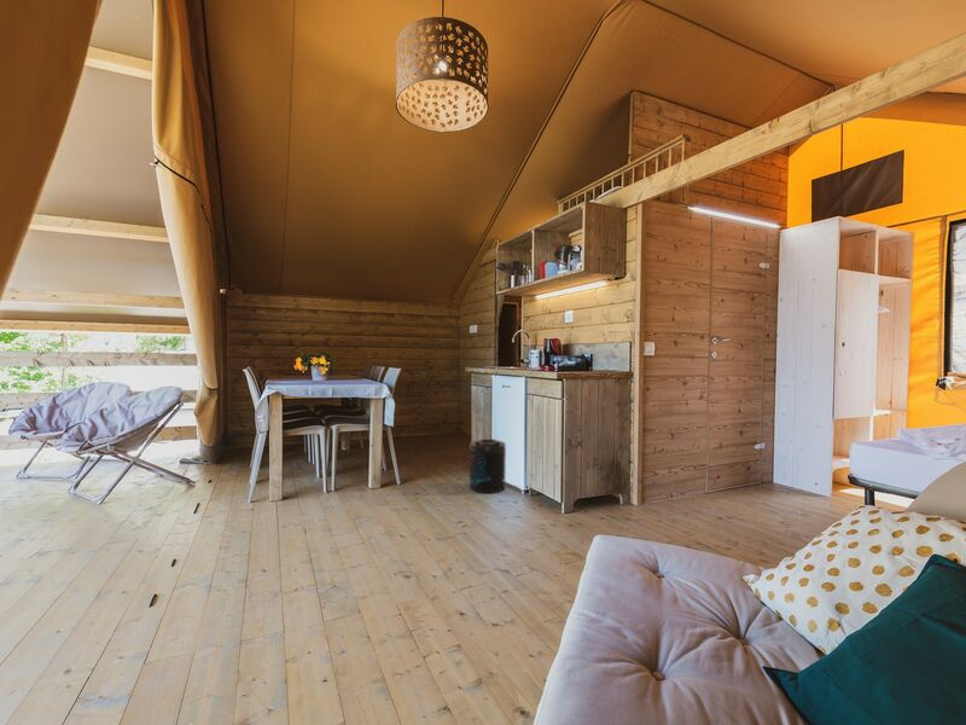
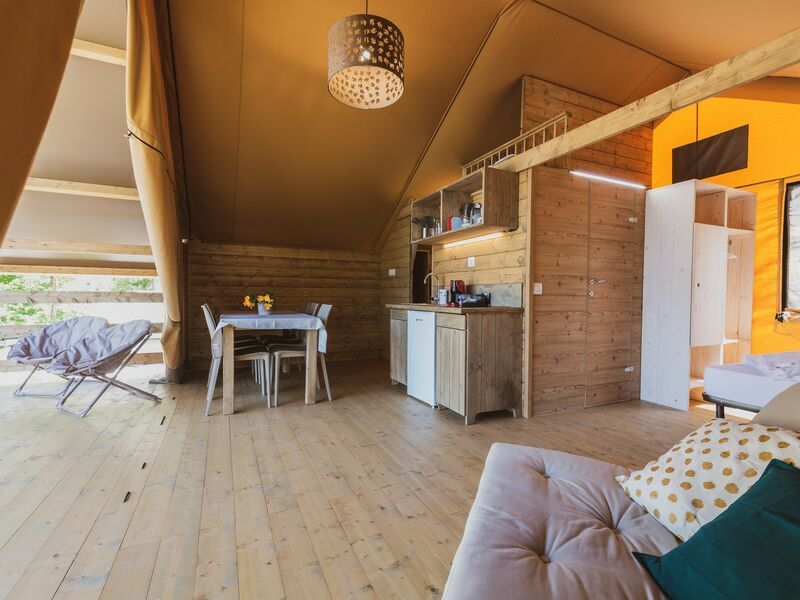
- supplement container (487, 464)
